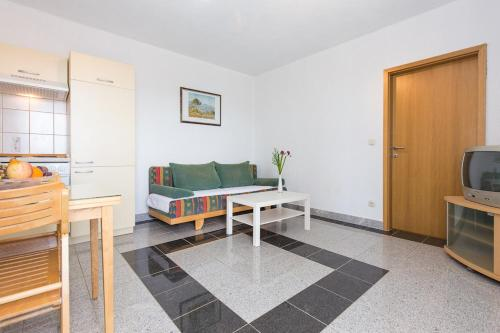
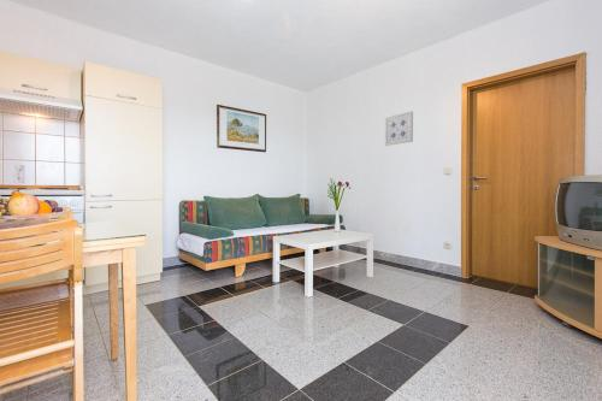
+ wall art (397, 129)
